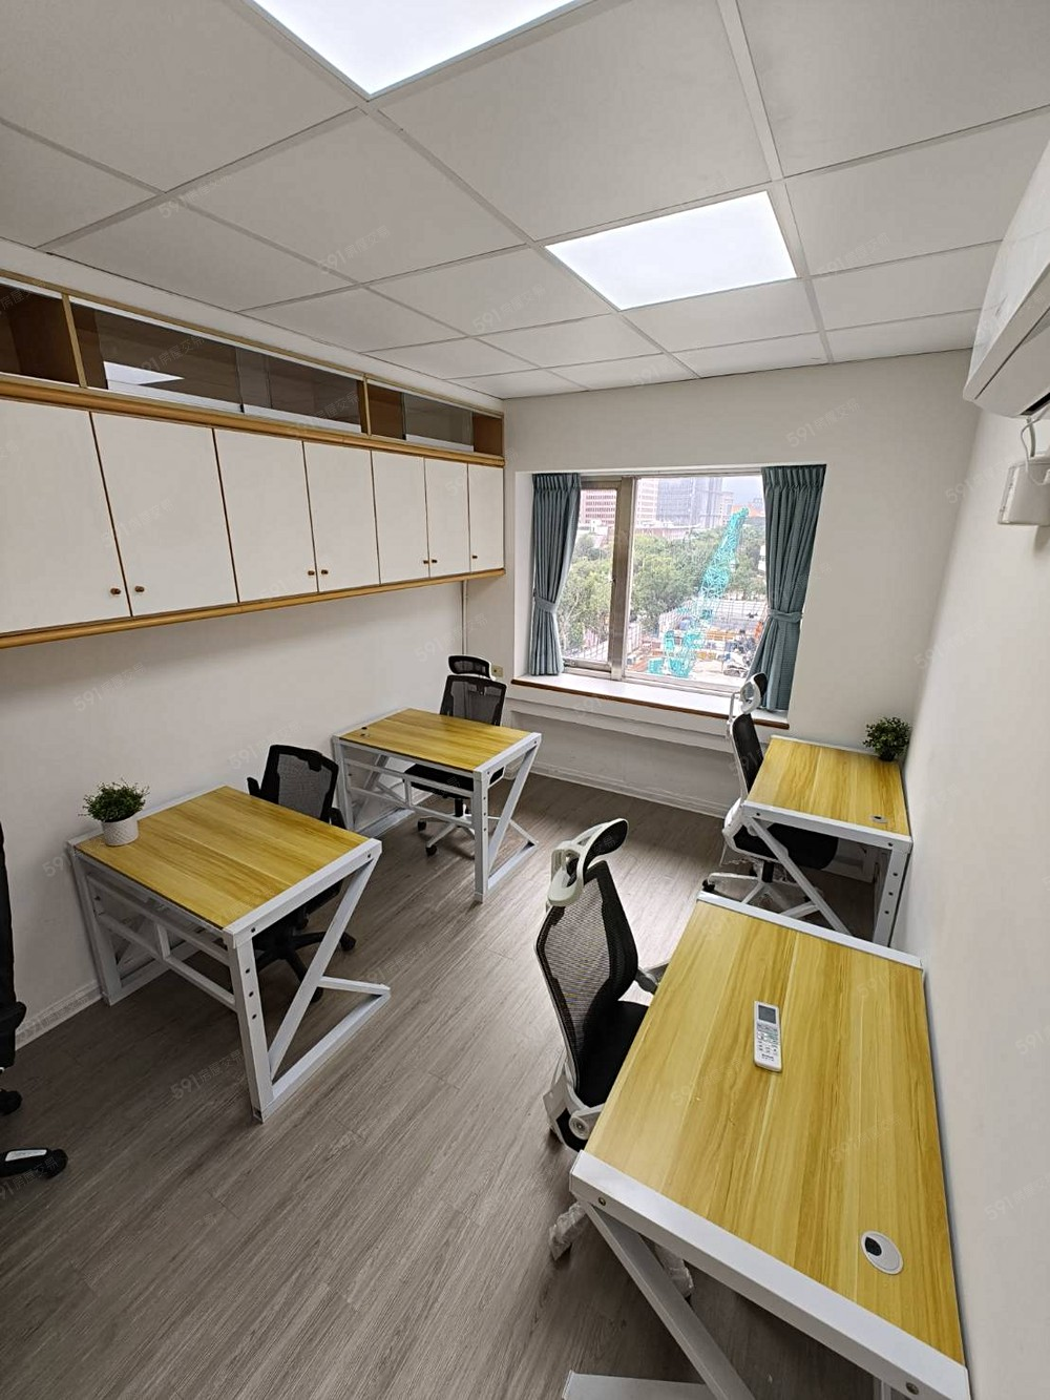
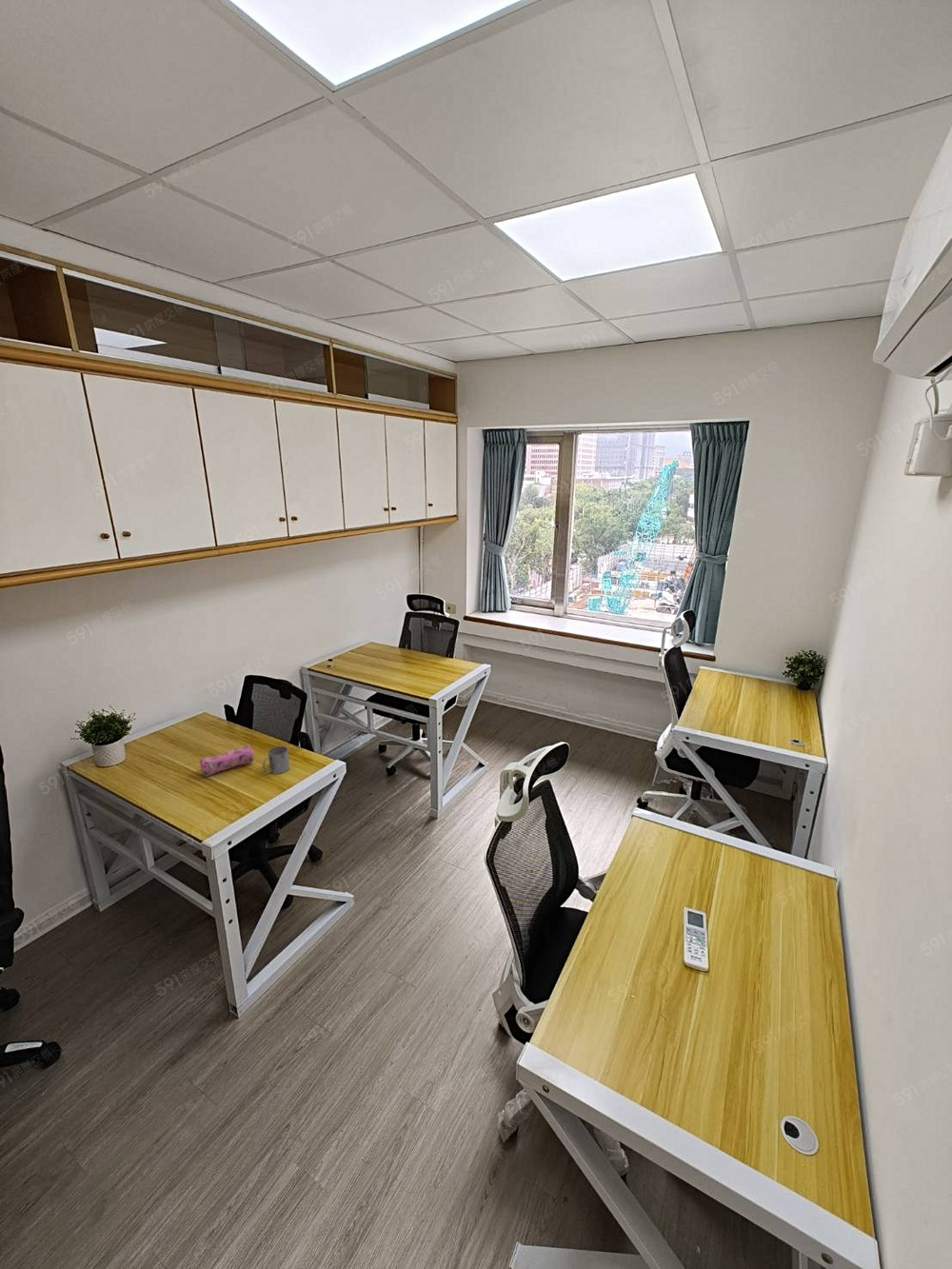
+ pencil case (228, 760)
+ mug (275, 761)
